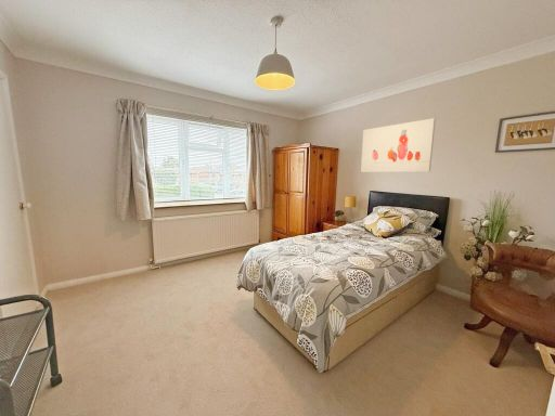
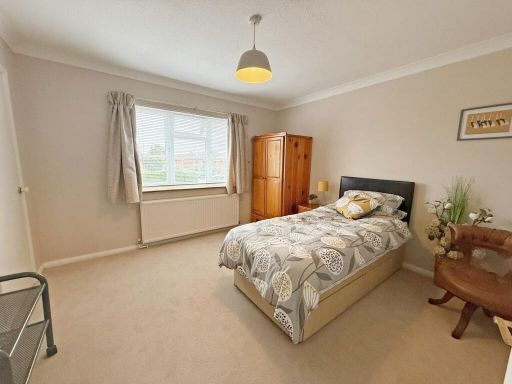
- wall art (393, 148)
